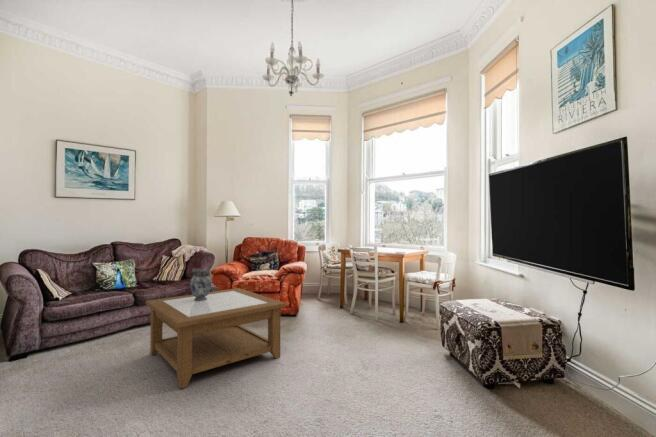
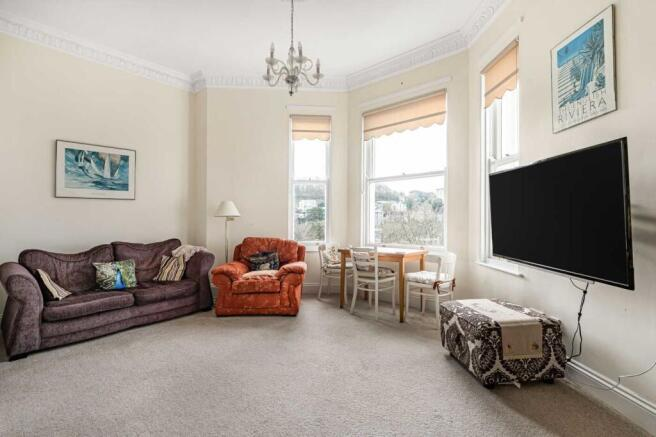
- decorative vase (200, 283)
- coffee table (214, 328)
